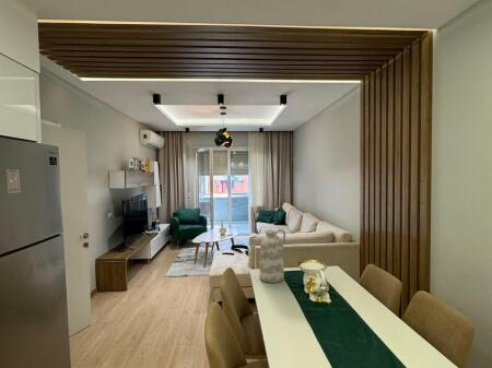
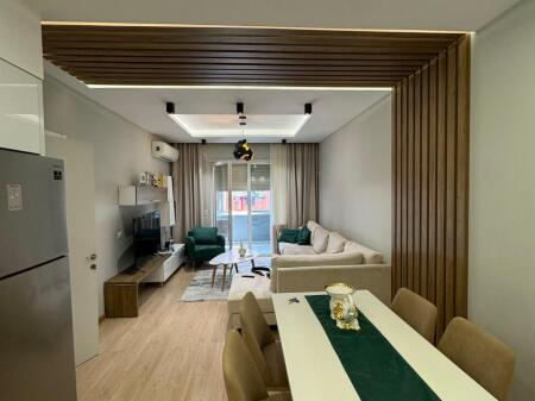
- vase (272, 253)
